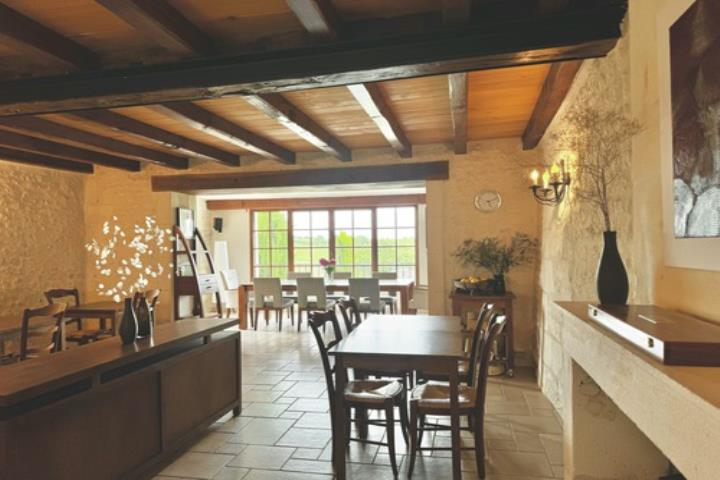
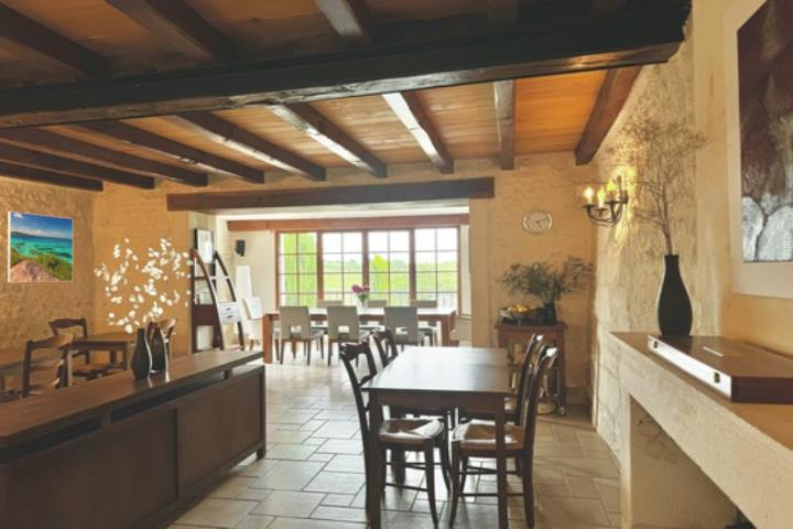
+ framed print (42, 248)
